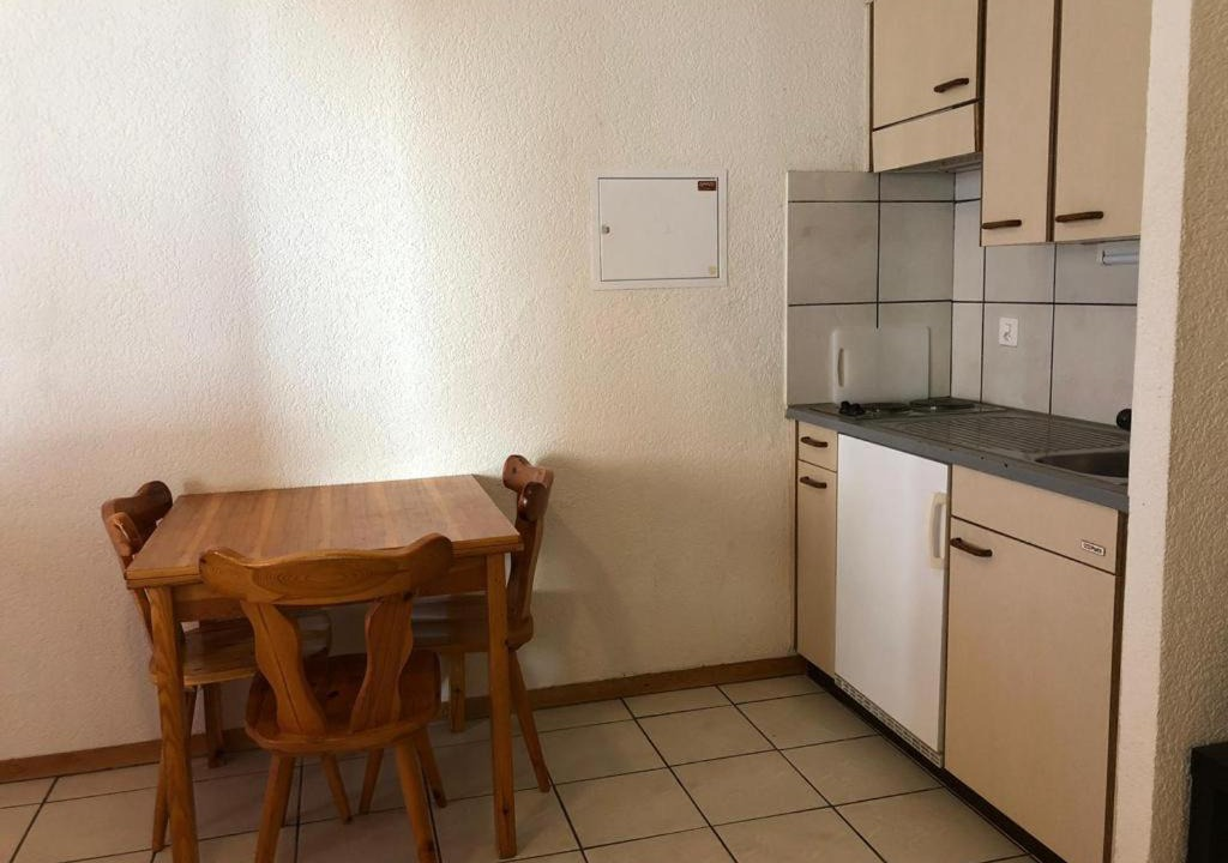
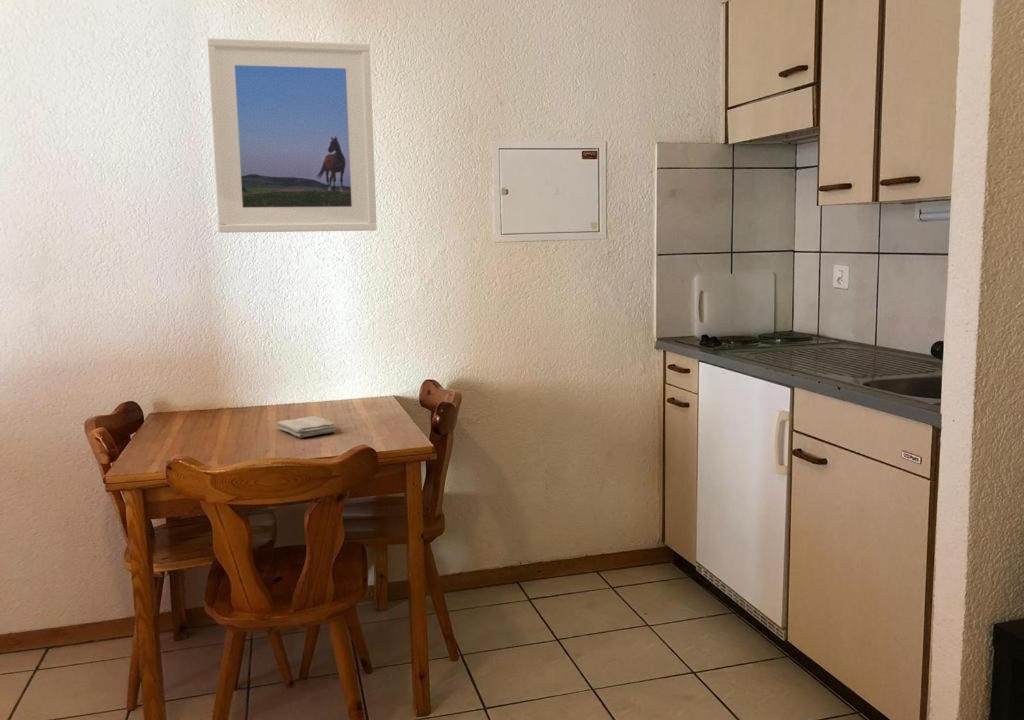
+ washcloth (306, 425)
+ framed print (294, 137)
